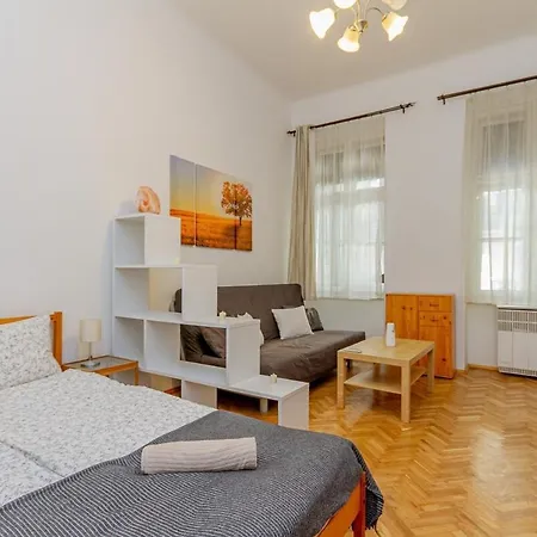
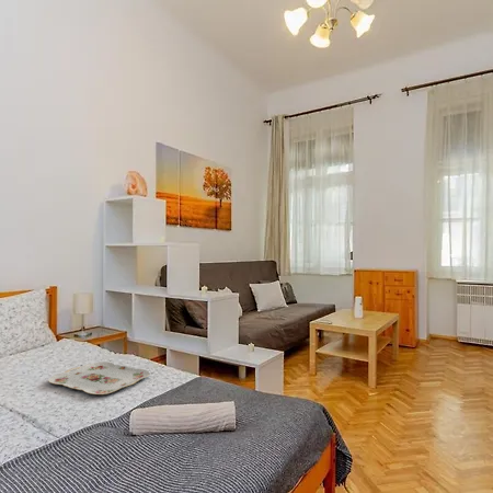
+ serving tray (100, 377)
